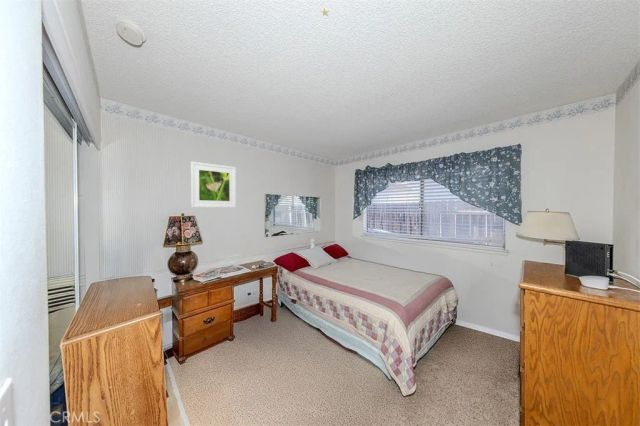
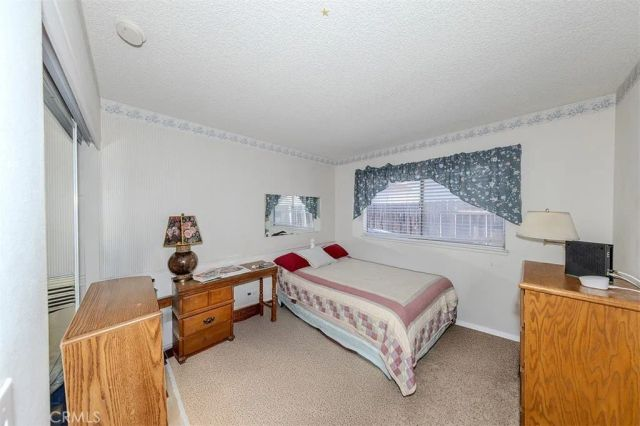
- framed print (214, 186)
